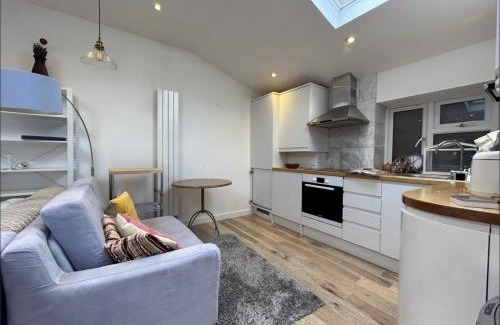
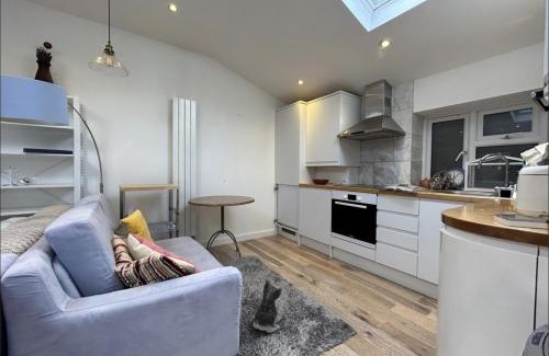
+ plush toy (266, 303)
